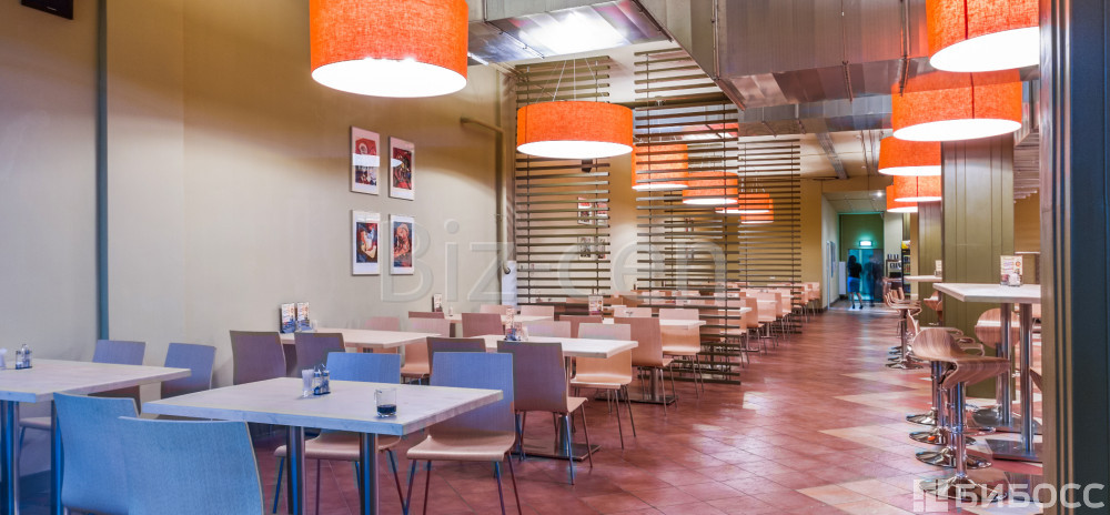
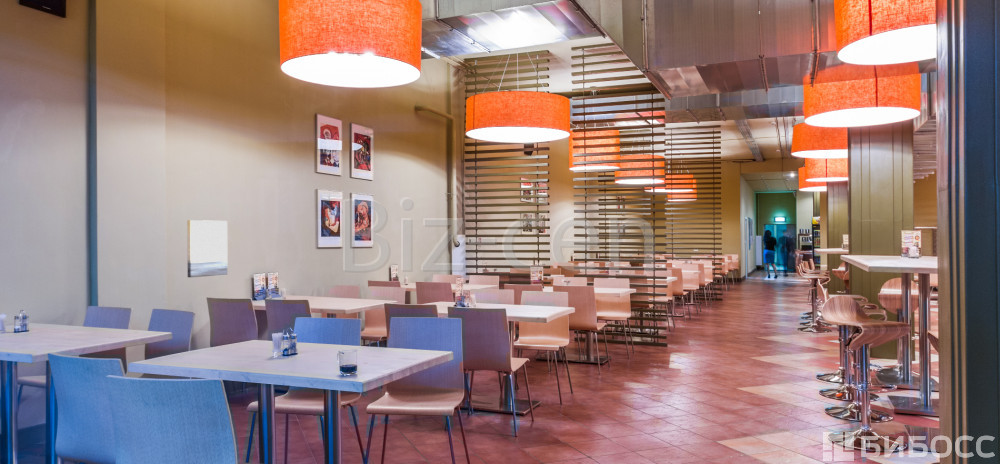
+ wall art (207, 248)
